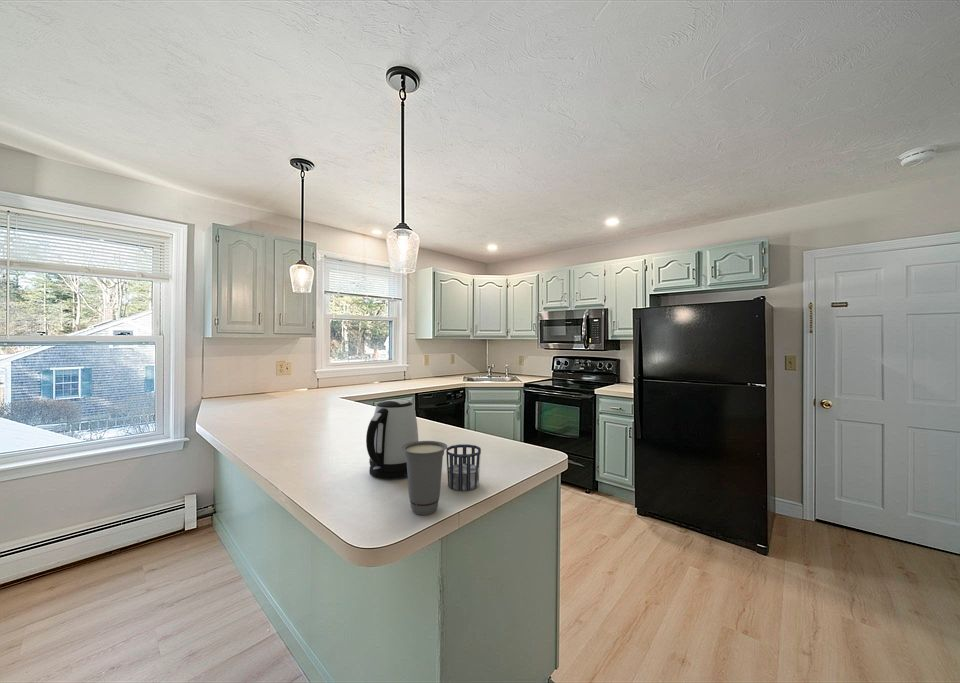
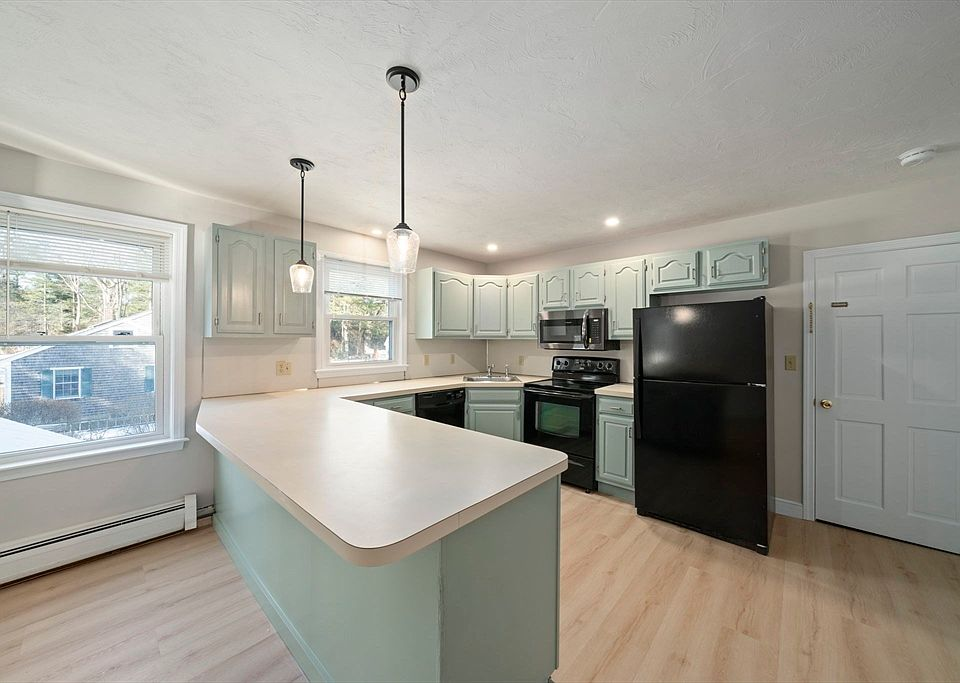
- cup (463, 466)
- cup (424, 478)
- kettle (390, 437)
